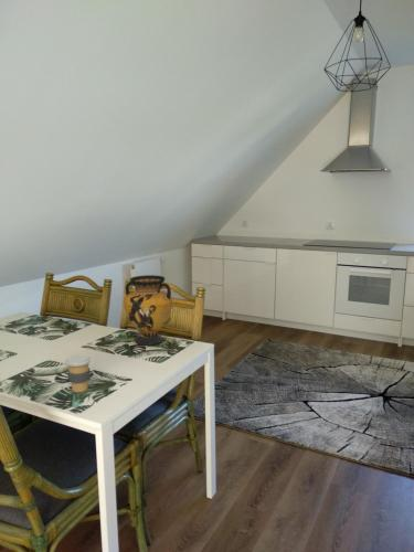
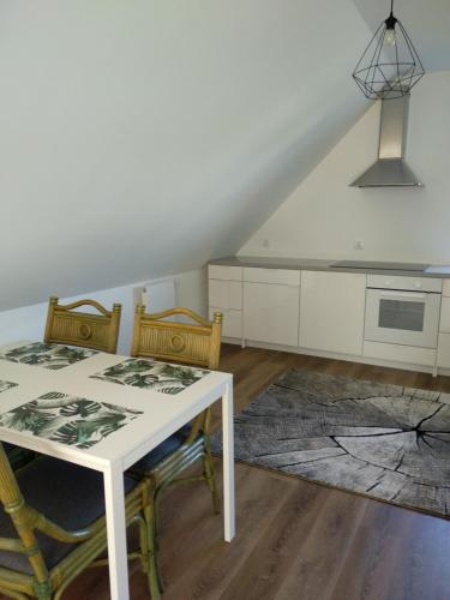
- coffee cup (78, 373)
- vase (148, 309)
